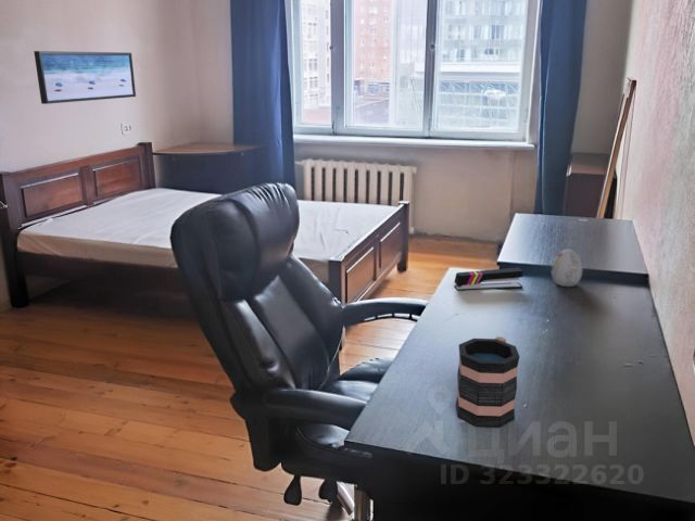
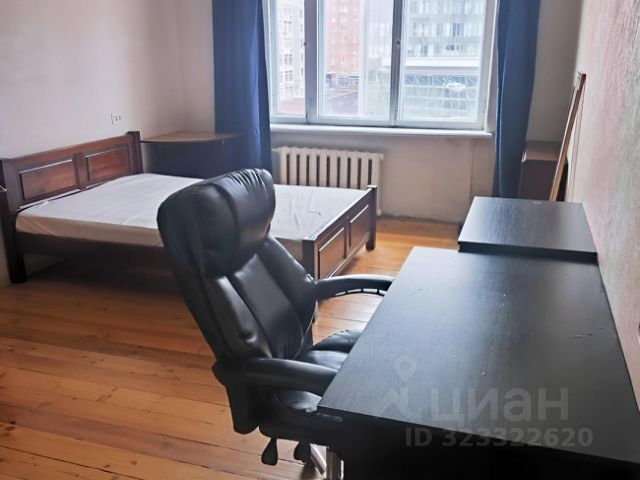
- decorative egg (567, 266)
- stapler (489, 279)
- wall art (89, 76)
- mug (490, 374)
